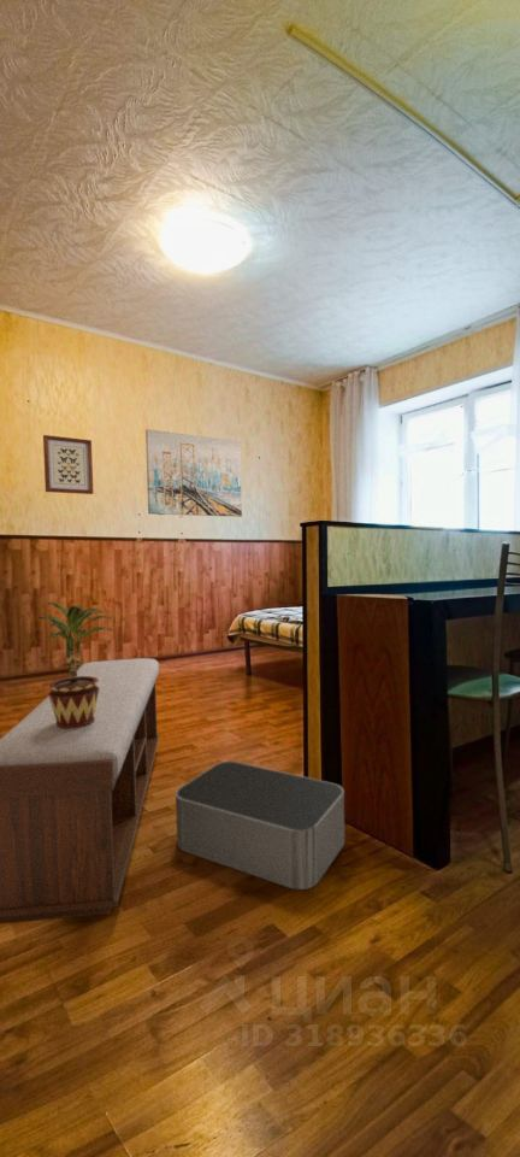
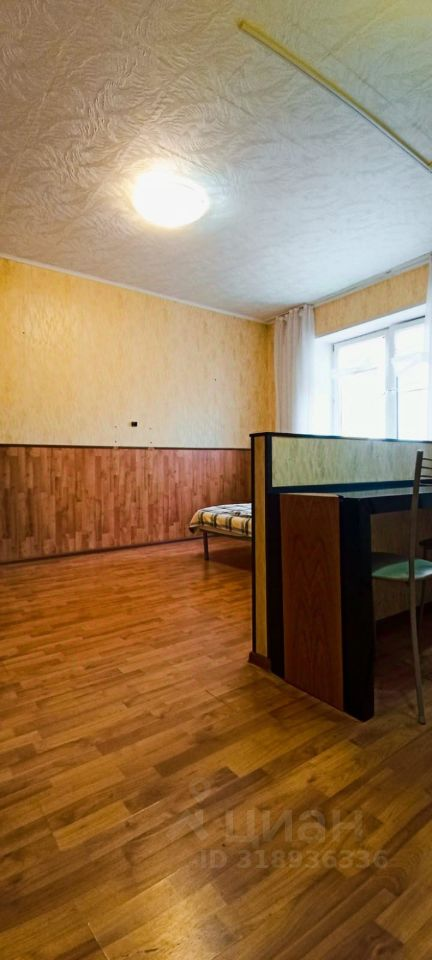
- wall art (69, 465)
- storage bin (260, 816)
- potted plant (78, 662)
- bench (96, 751)
- wall art (196, 475)
